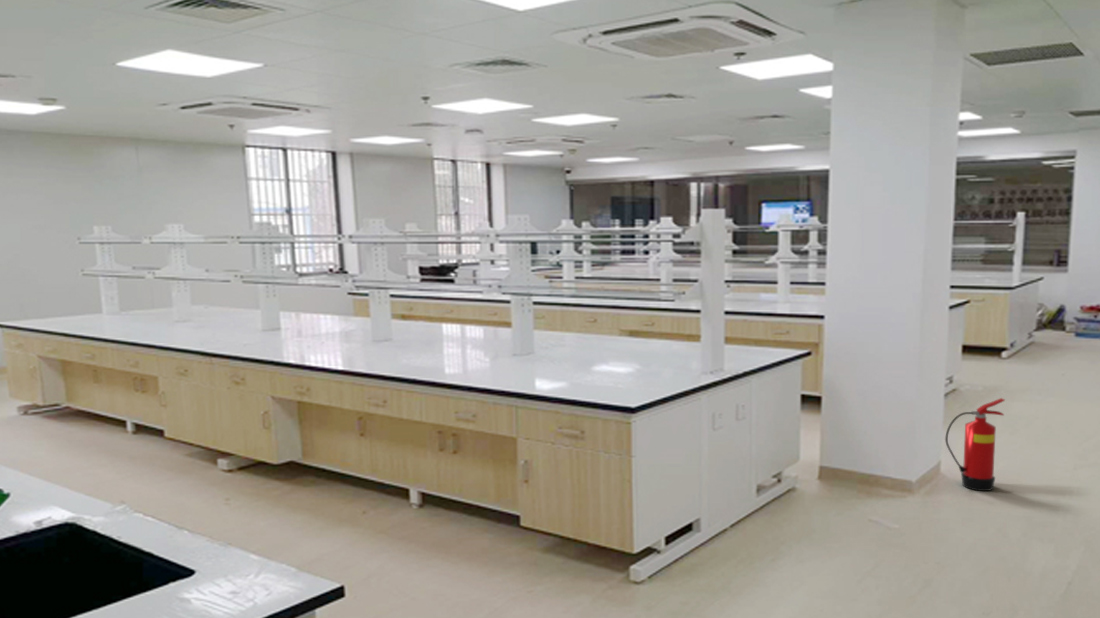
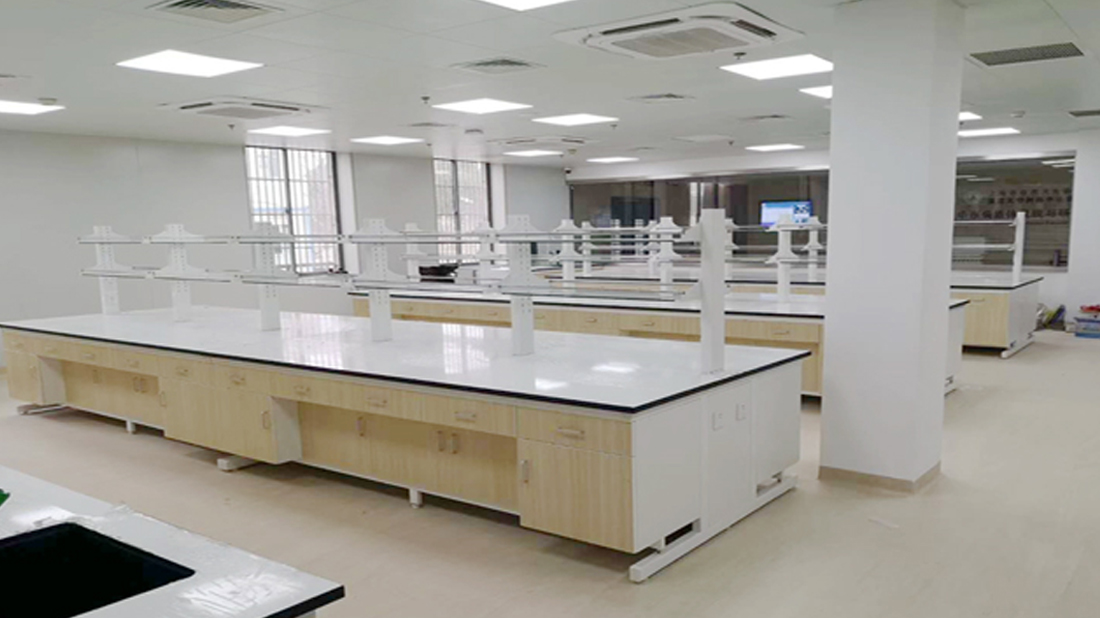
- fire extinguisher (974, 443)
